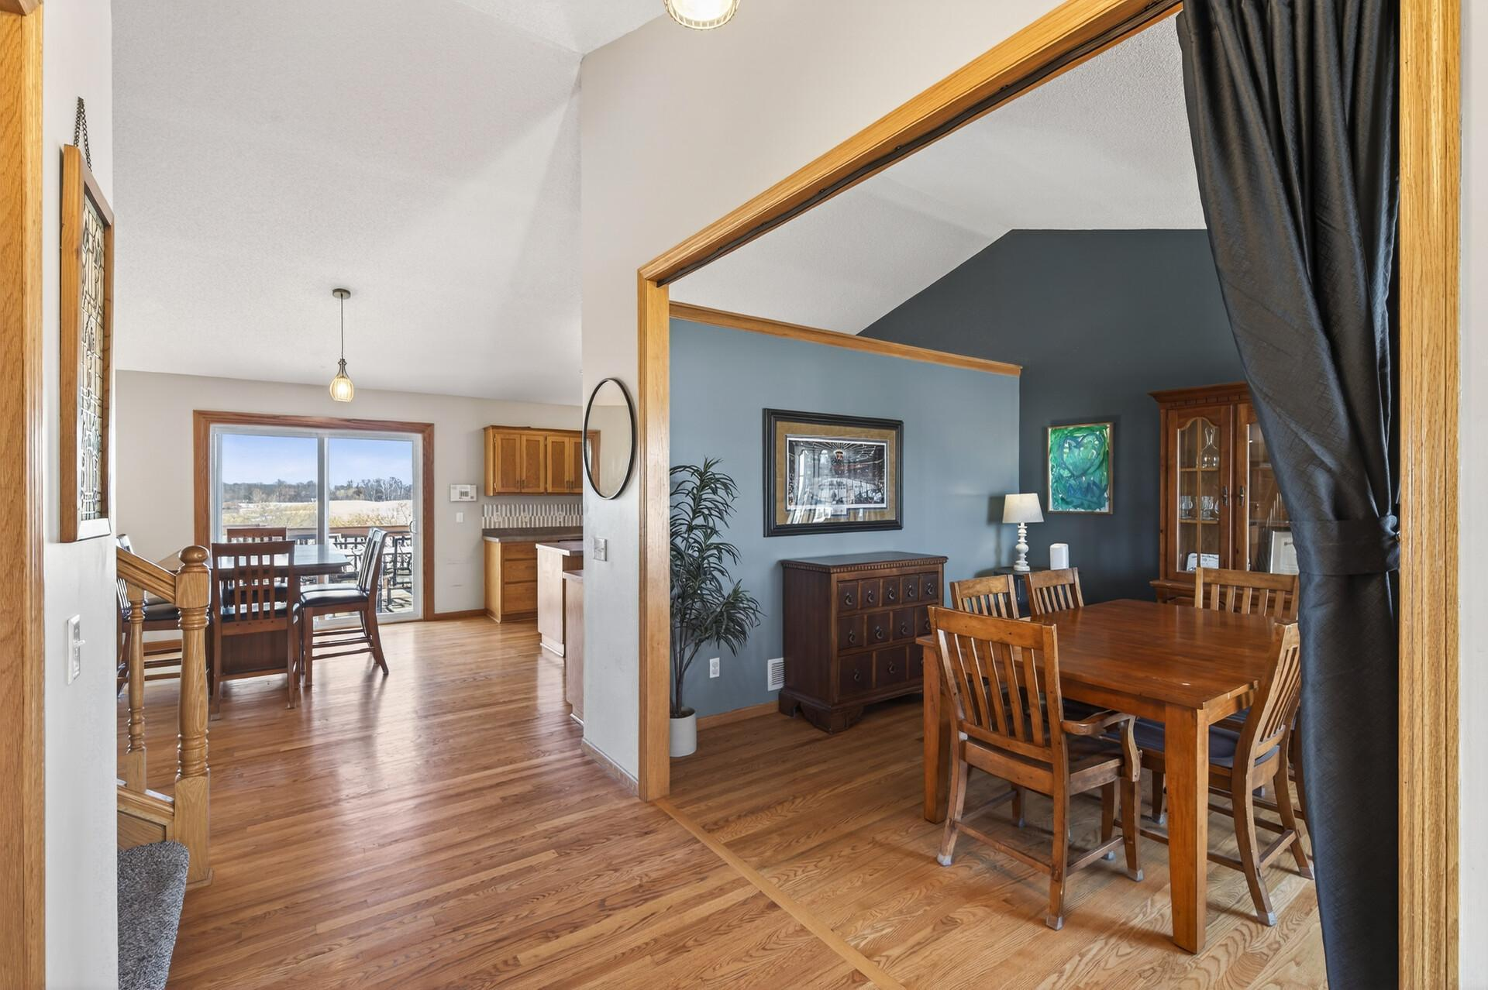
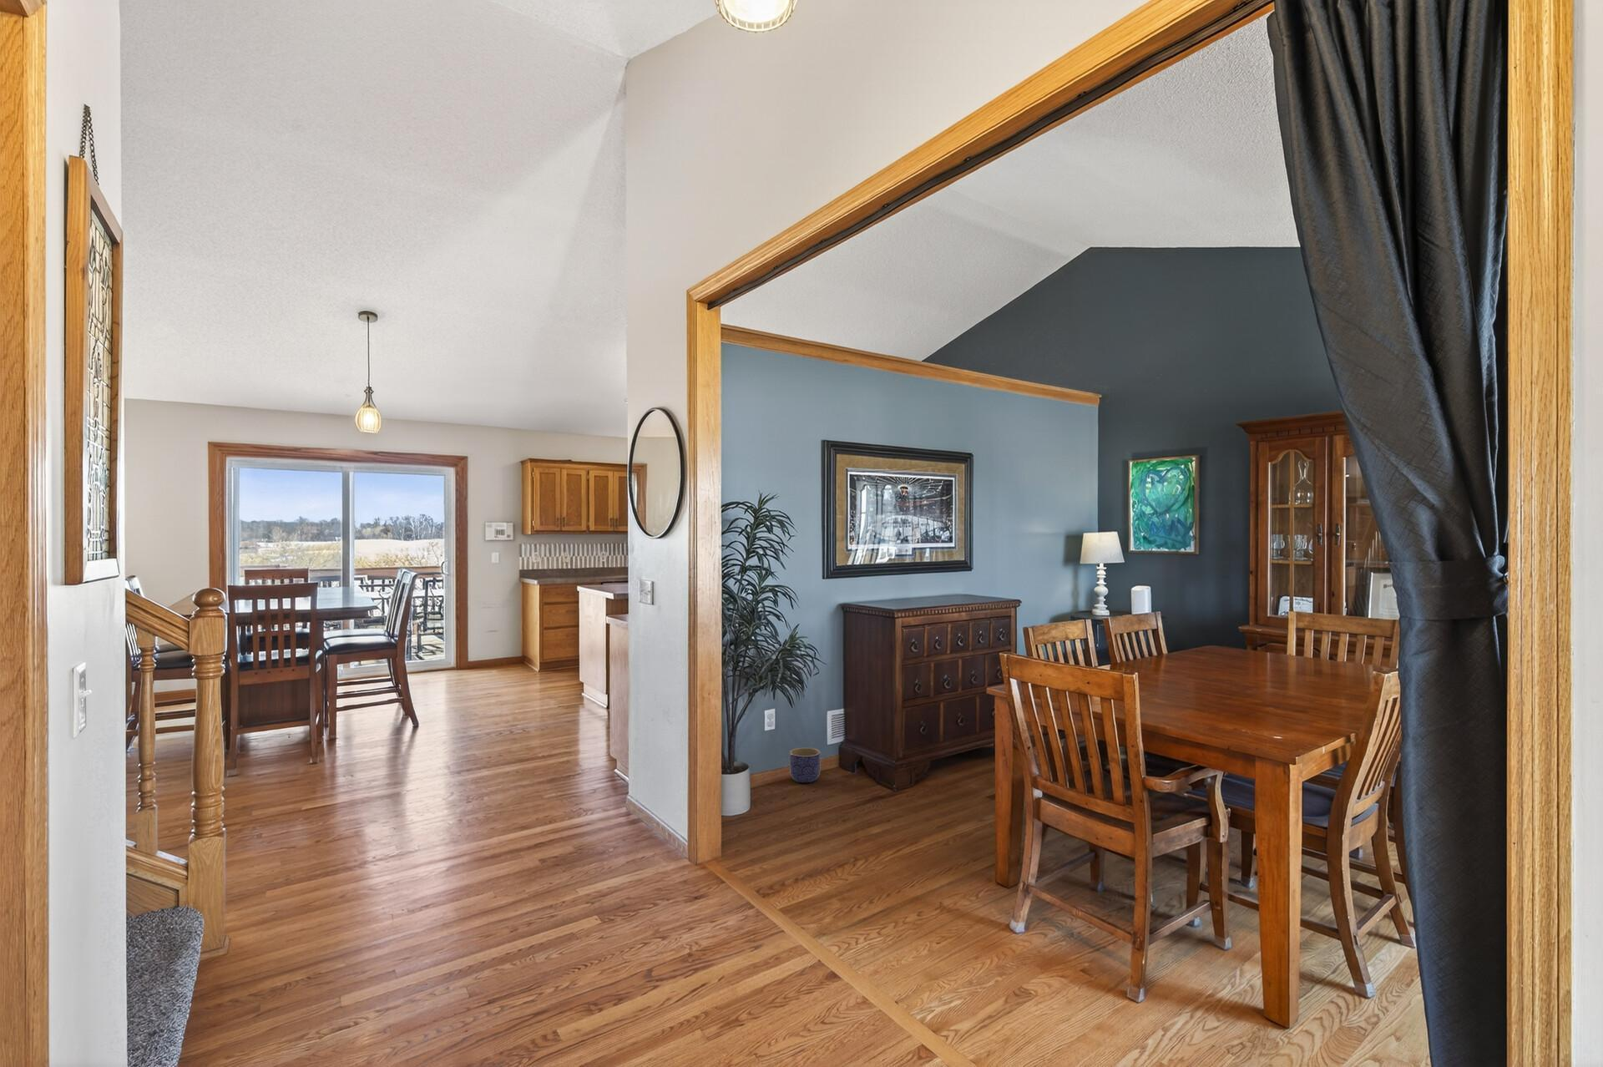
+ planter (805, 766)
